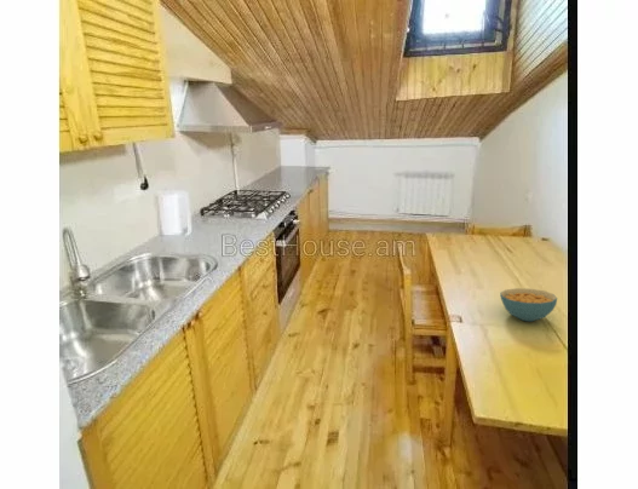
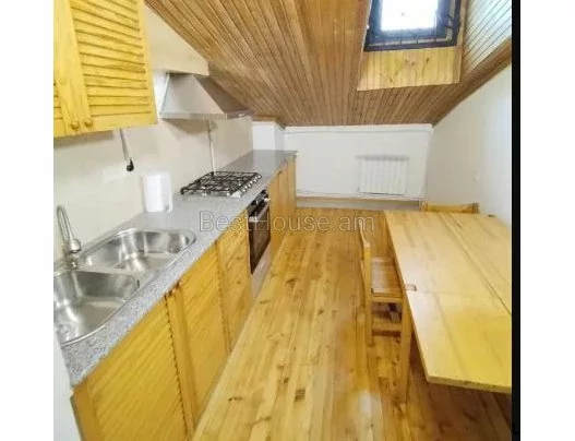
- cereal bowl (527, 306)
